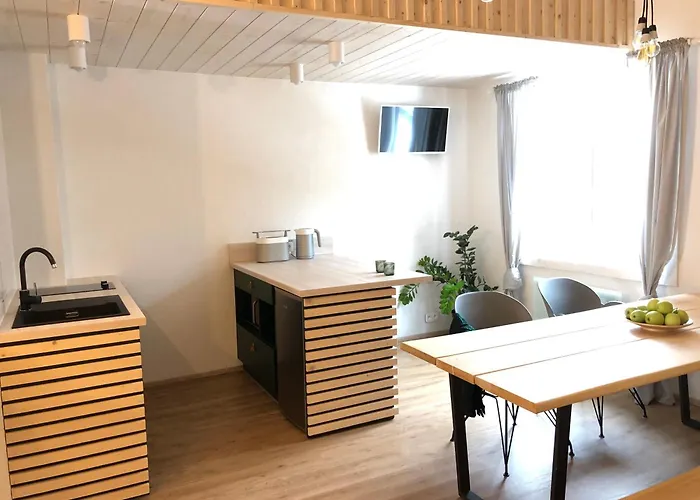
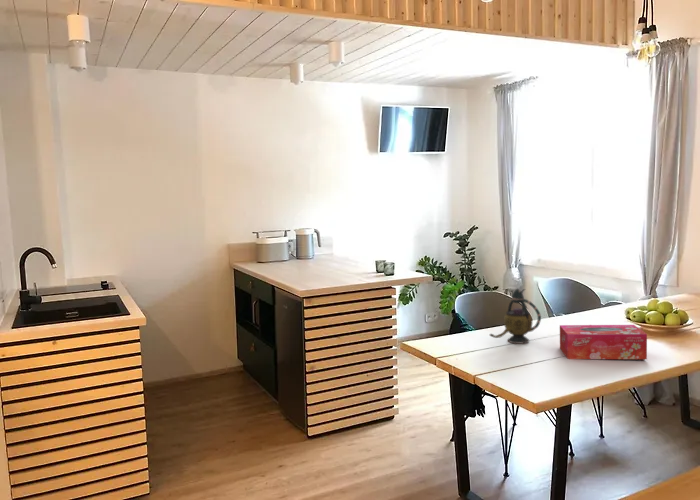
+ tissue box (601, 341)
+ teapot (512, 315)
